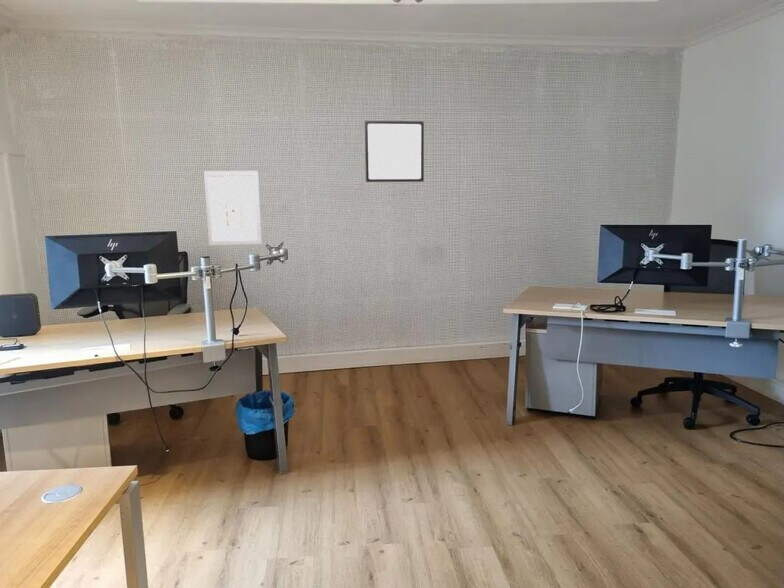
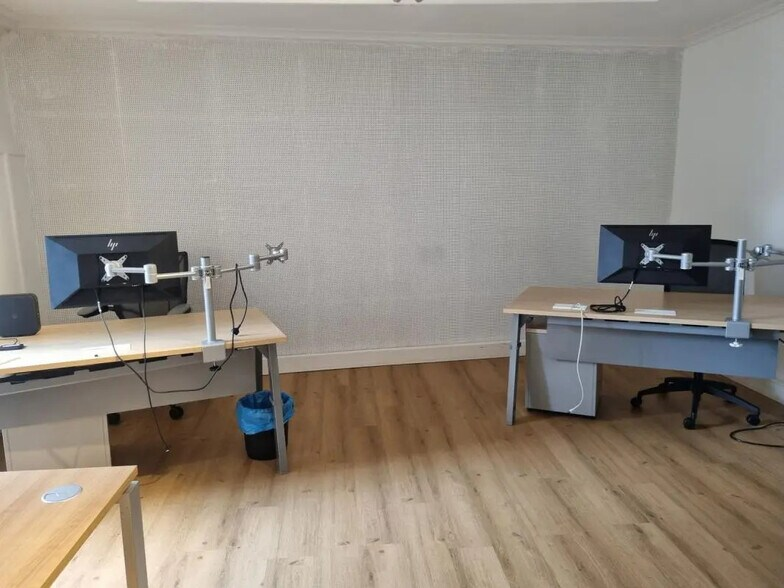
- wall art (394, 151)
- wall art (233, 208)
